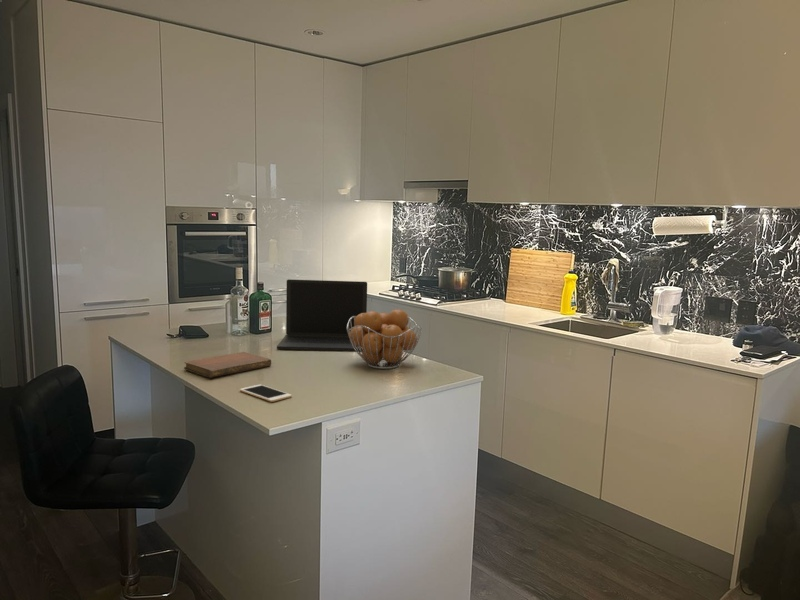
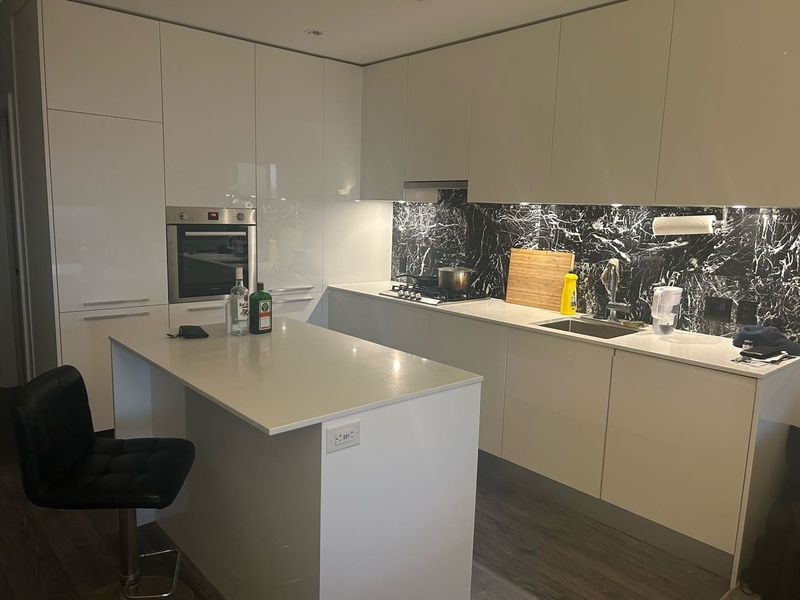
- cell phone (265, 392)
- laptop (323, 313)
- notebook (228, 363)
- fruit basket (384, 337)
